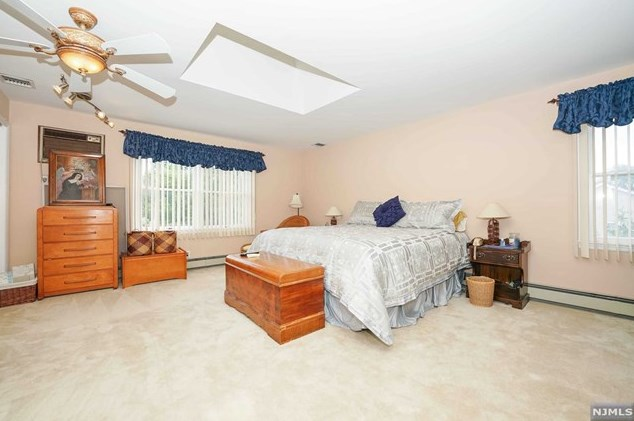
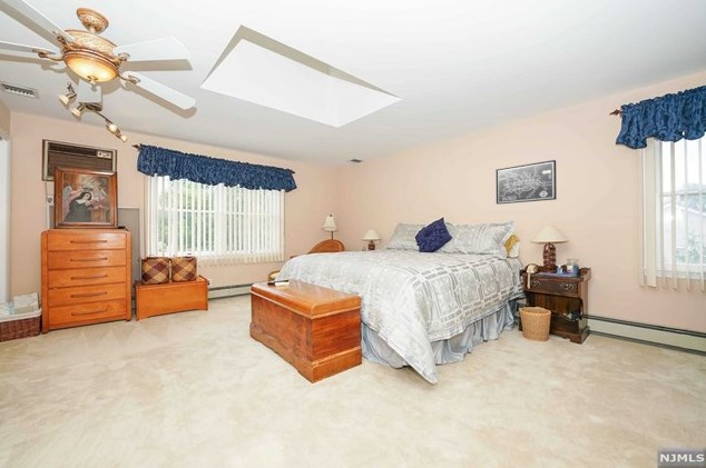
+ wall art (523, 183)
